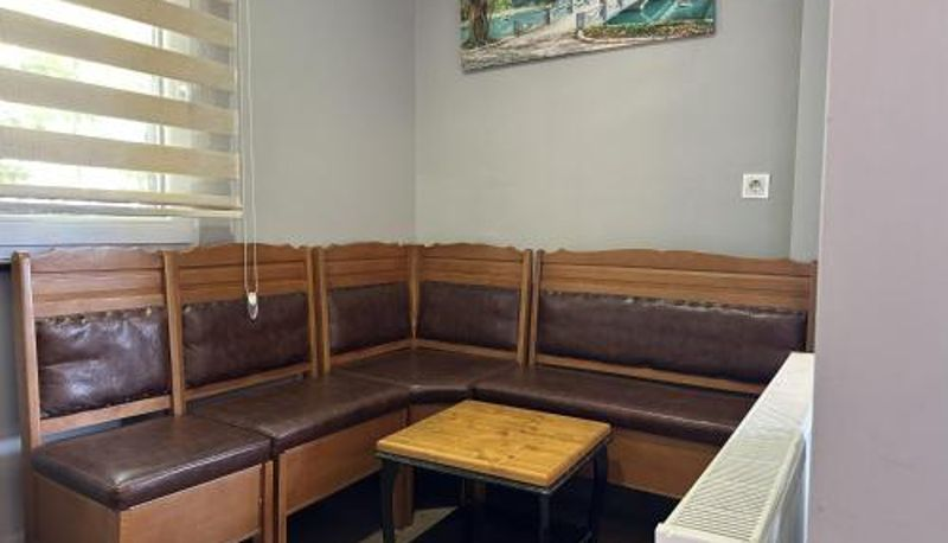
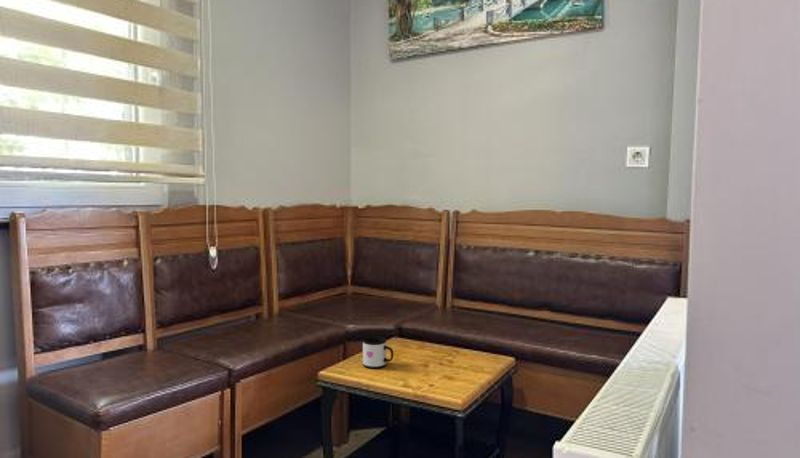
+ mug (378, 352)
